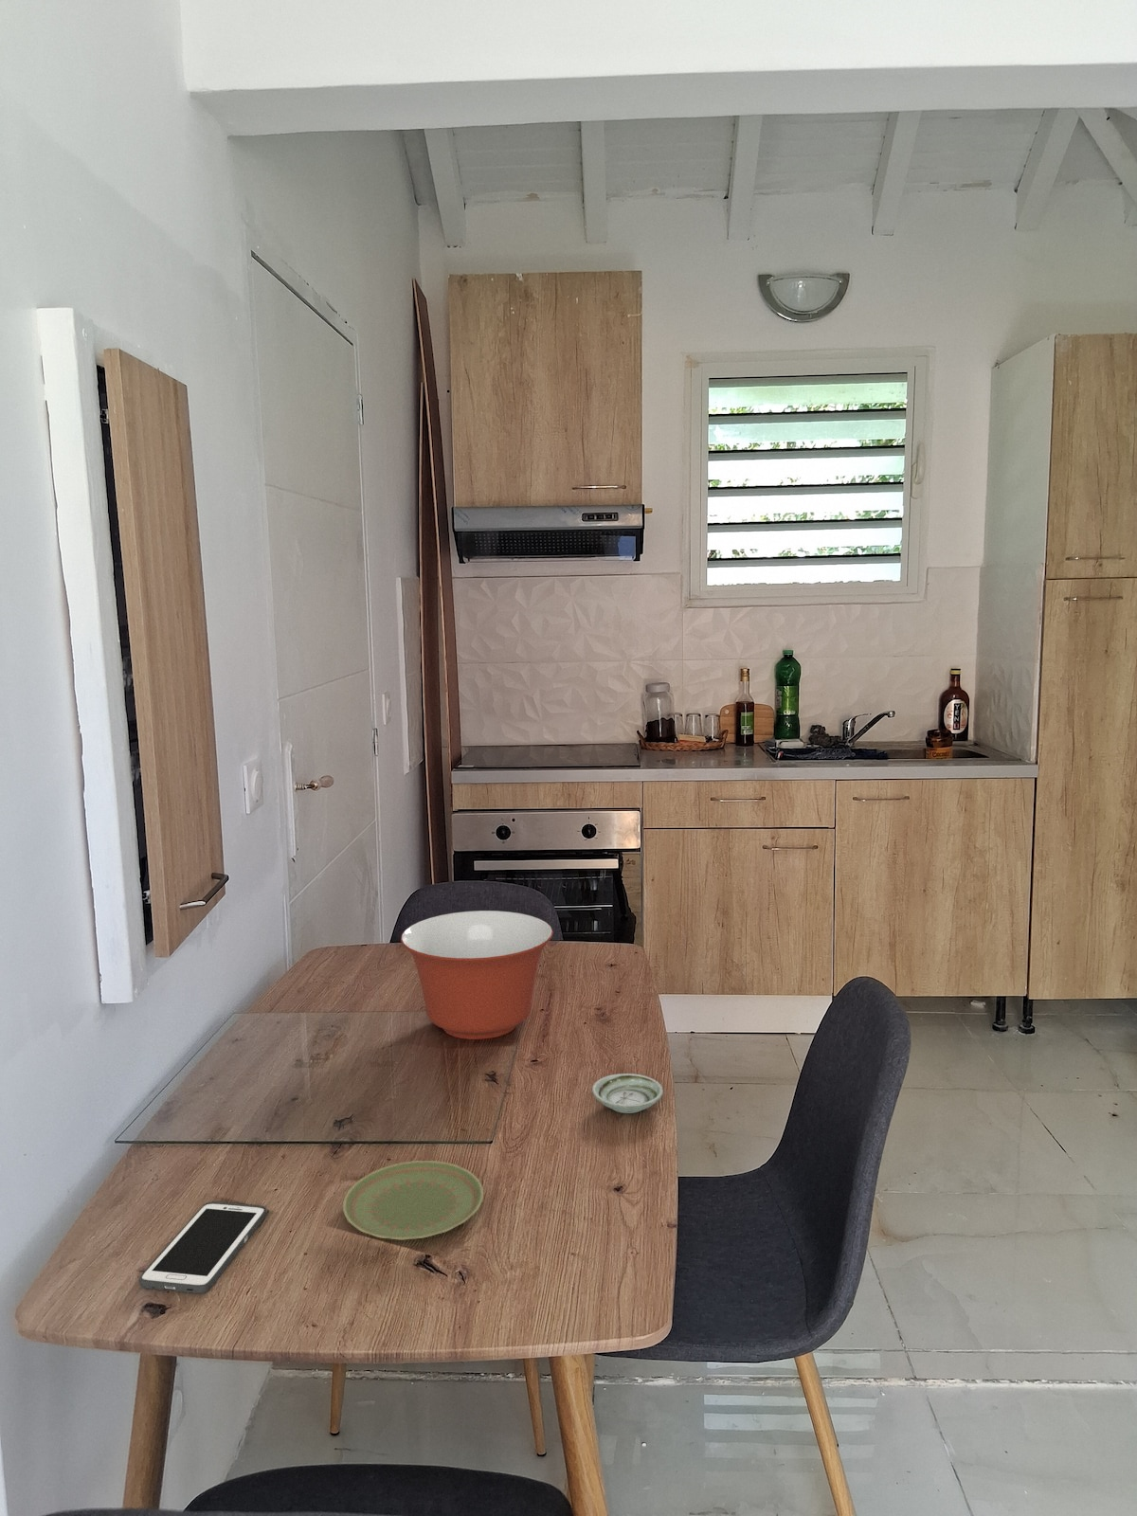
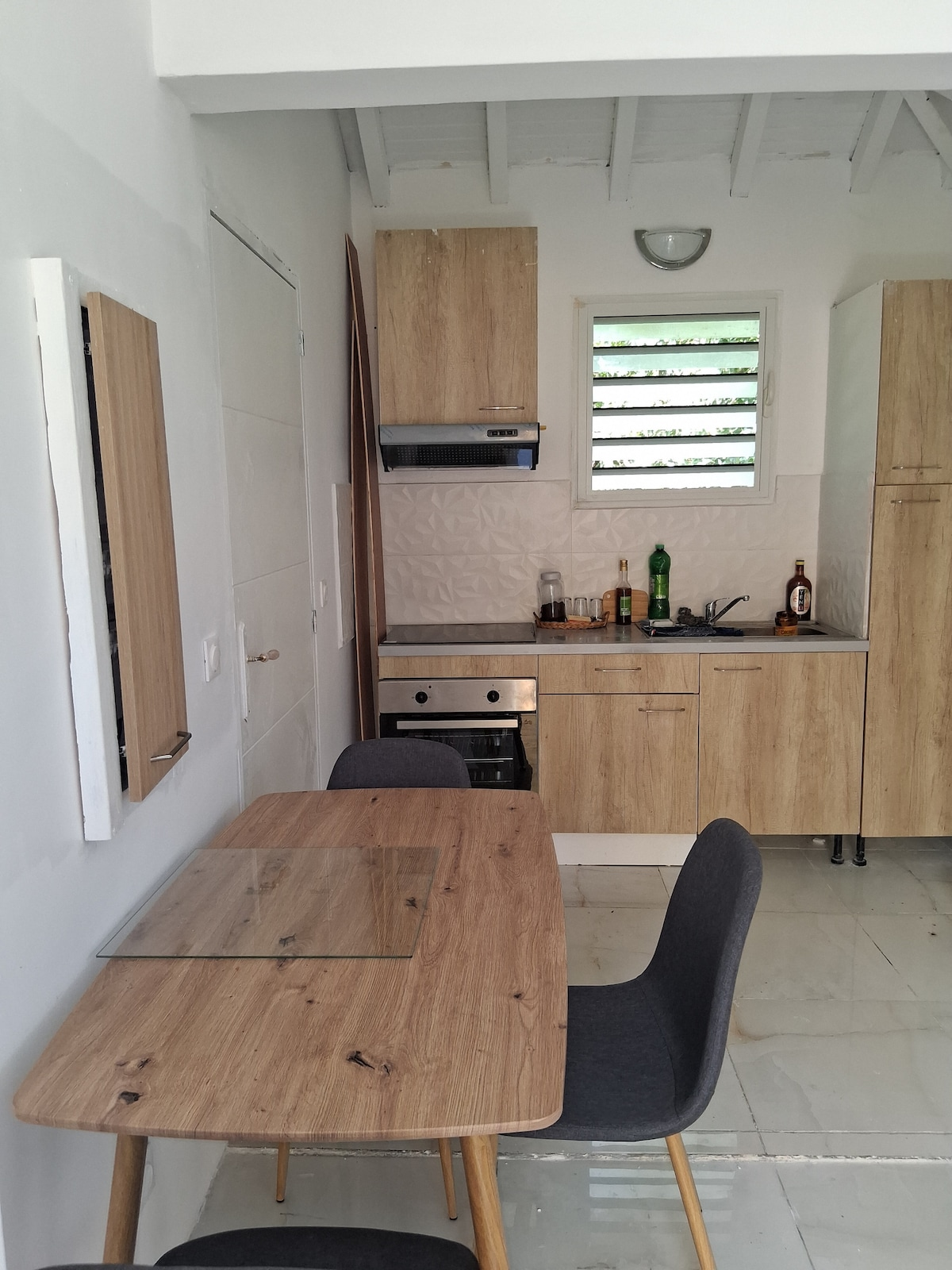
- cell phone (205, 1245)
- plate (414, 1204)
- saucer (627, 1096)
- mixing bowl (479, 978)
